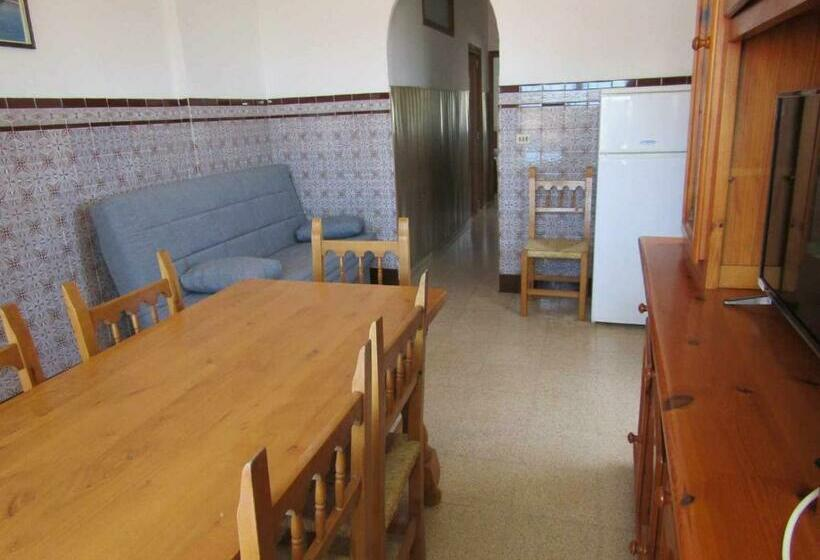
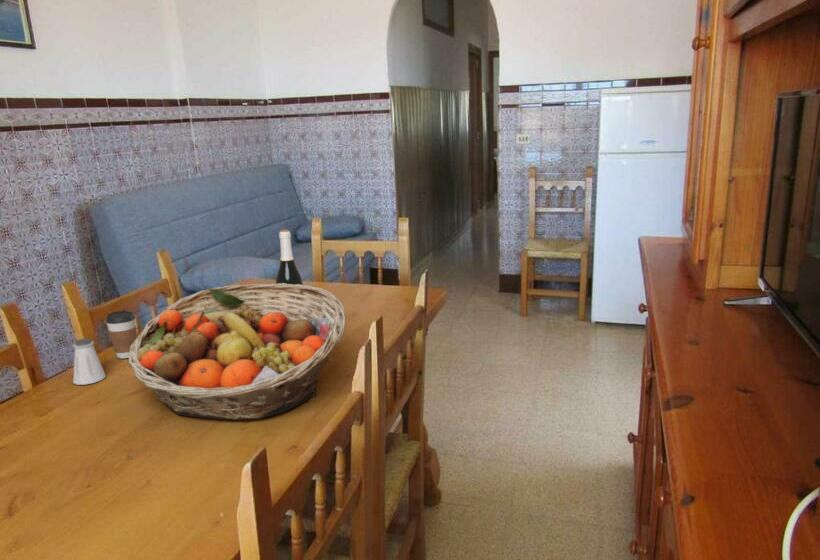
+ saltshaker (86, 359)
+ fruit basket (240, 346)
+ coffee cup (123, 334)
+ wine bottle (289, 282)
